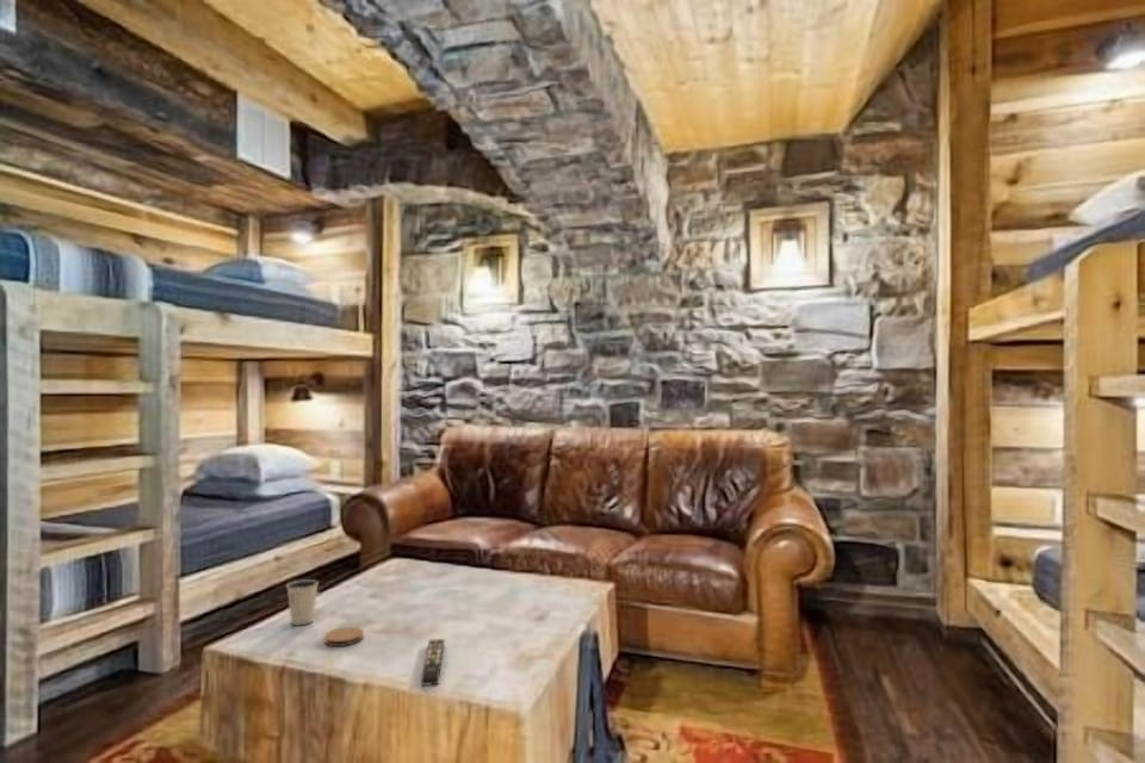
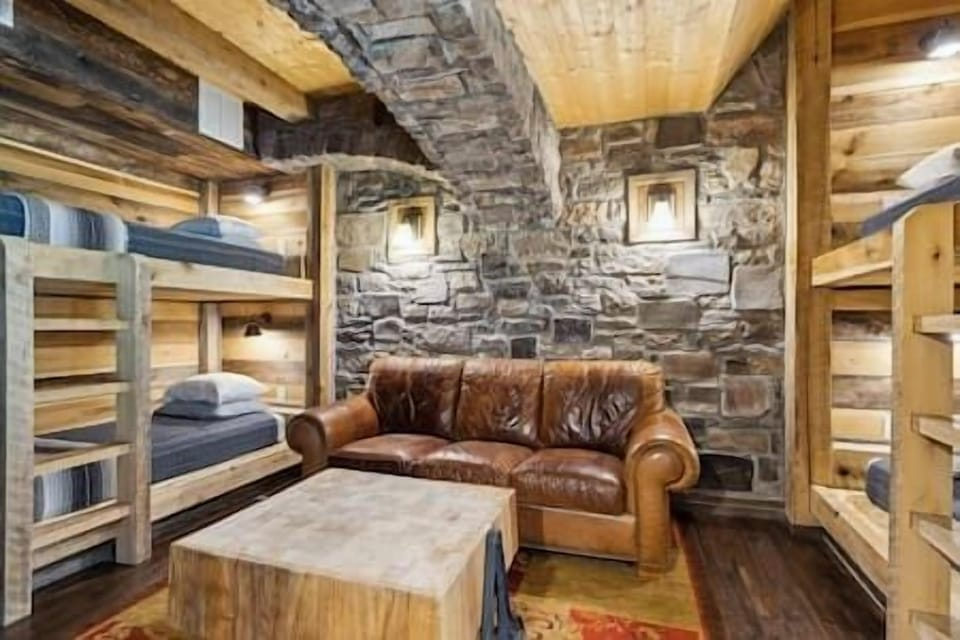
- remote control (433, 659)
- dixie cup (302, 602)
- coaster (344, 635)
